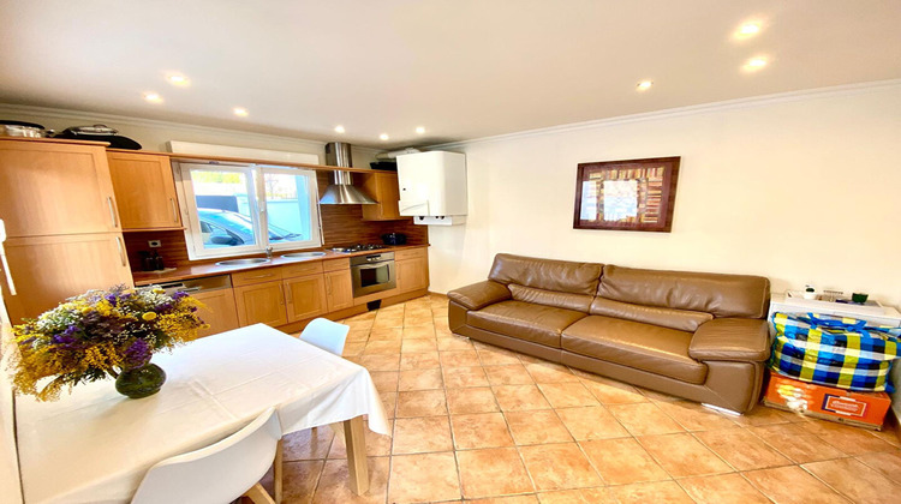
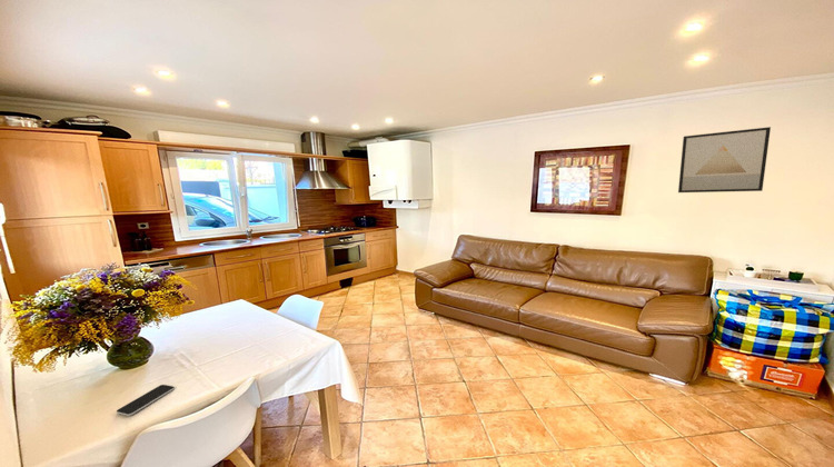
+ smartphone (147, 399)
+ wall art (721, 162)
